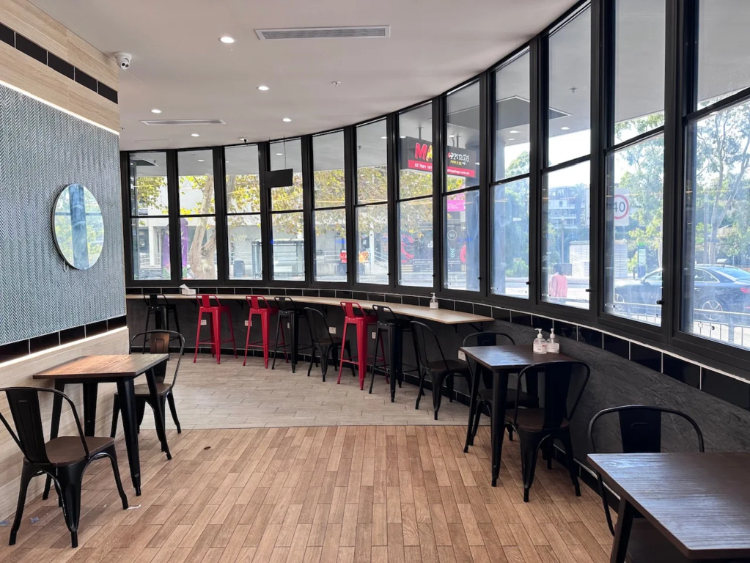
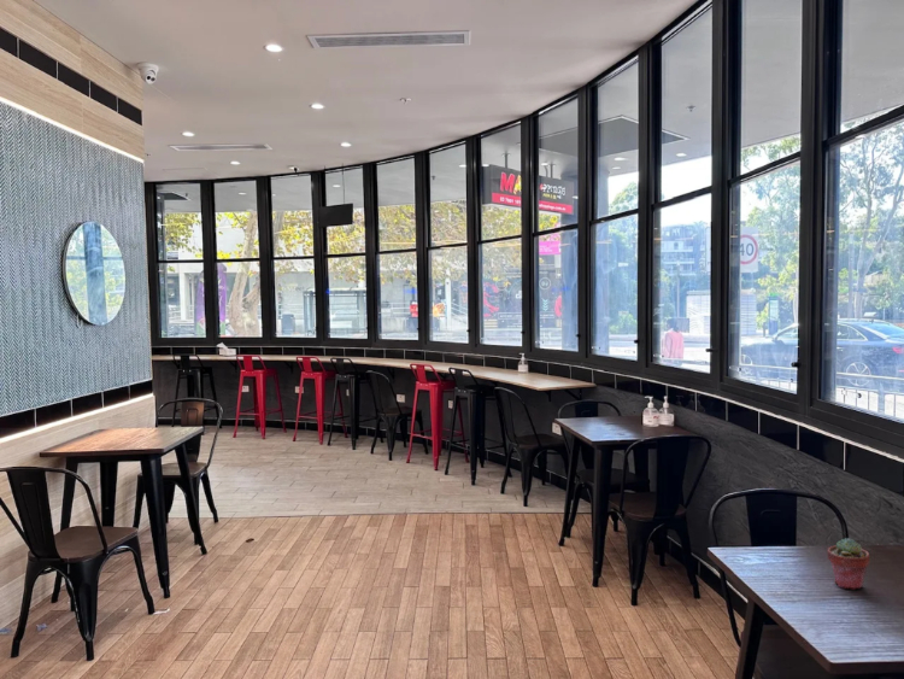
+ potted succulent (847, 561)
